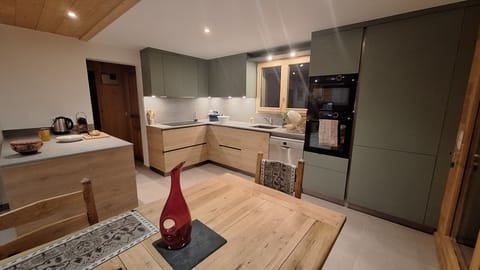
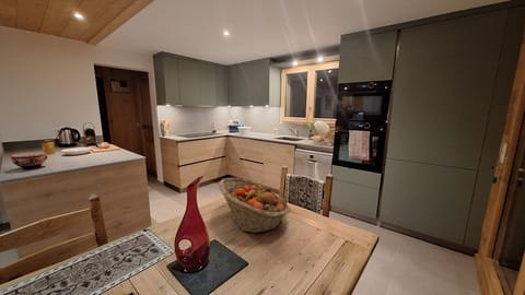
+ fruit basket (253, 200)
